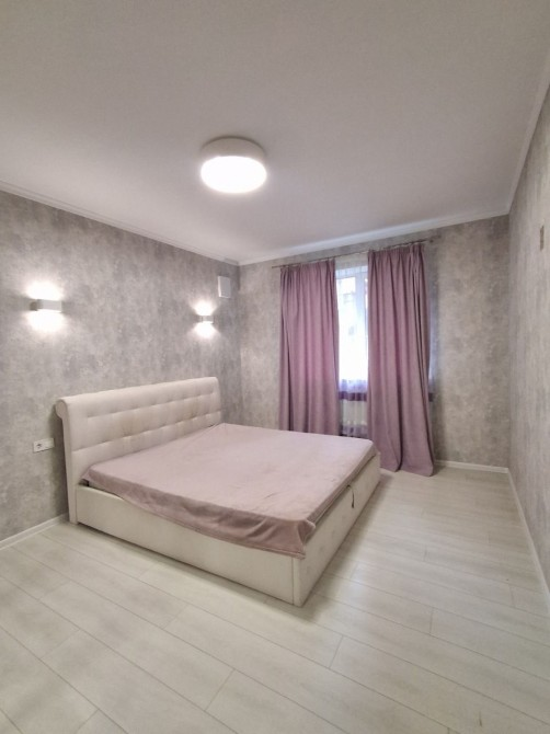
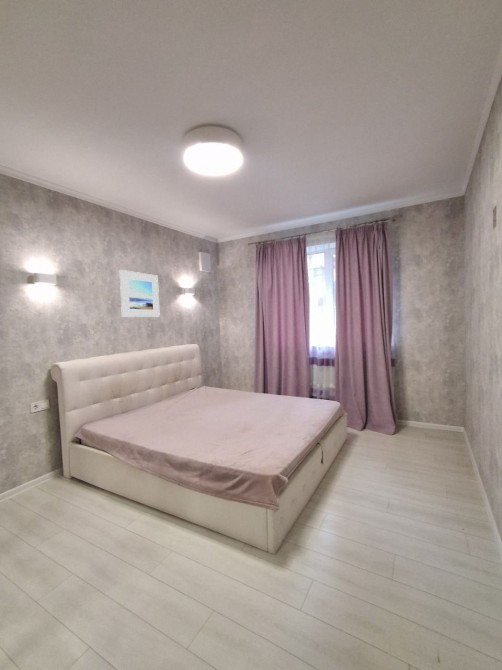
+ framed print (140, 295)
